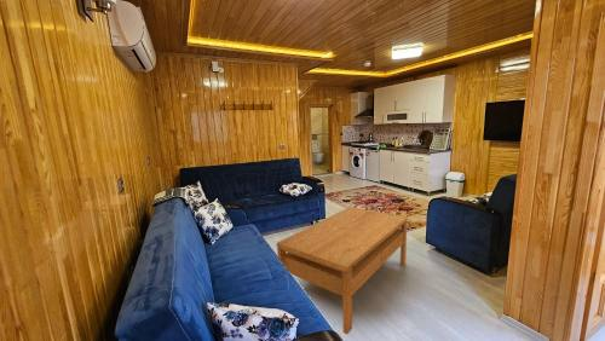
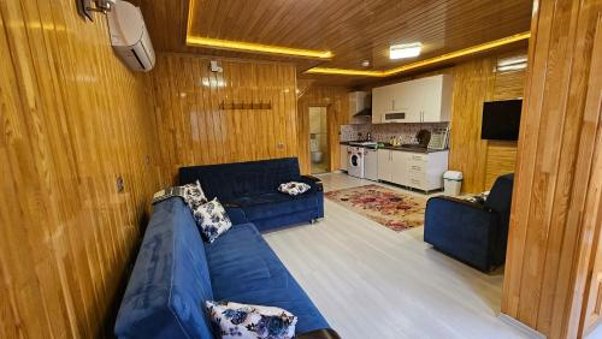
- coffee table (348, 254)
